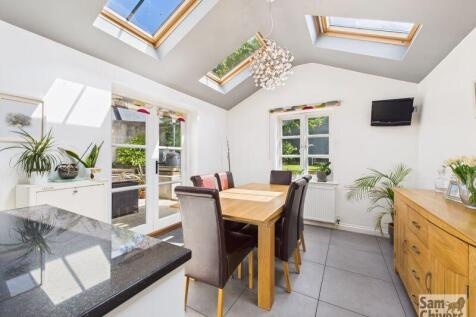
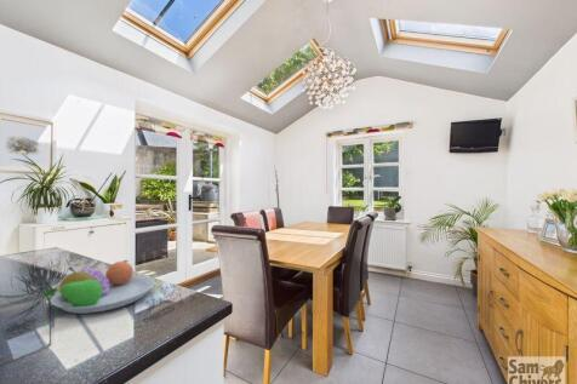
+ fruit bowl (103, 281)
